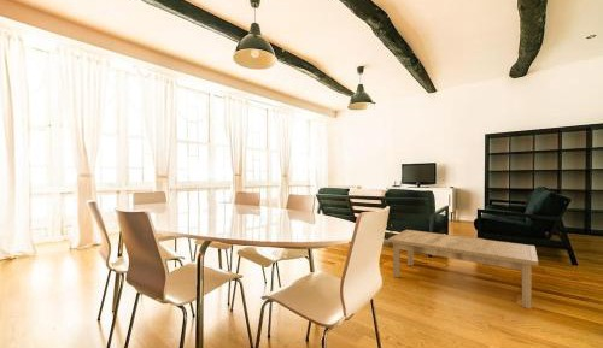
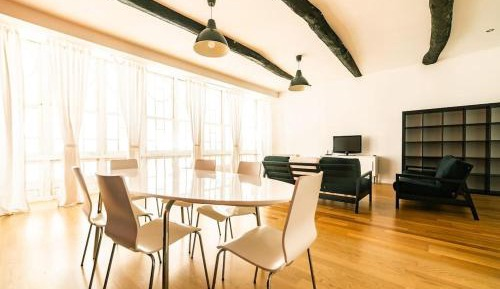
- coffee table (459, 259)
